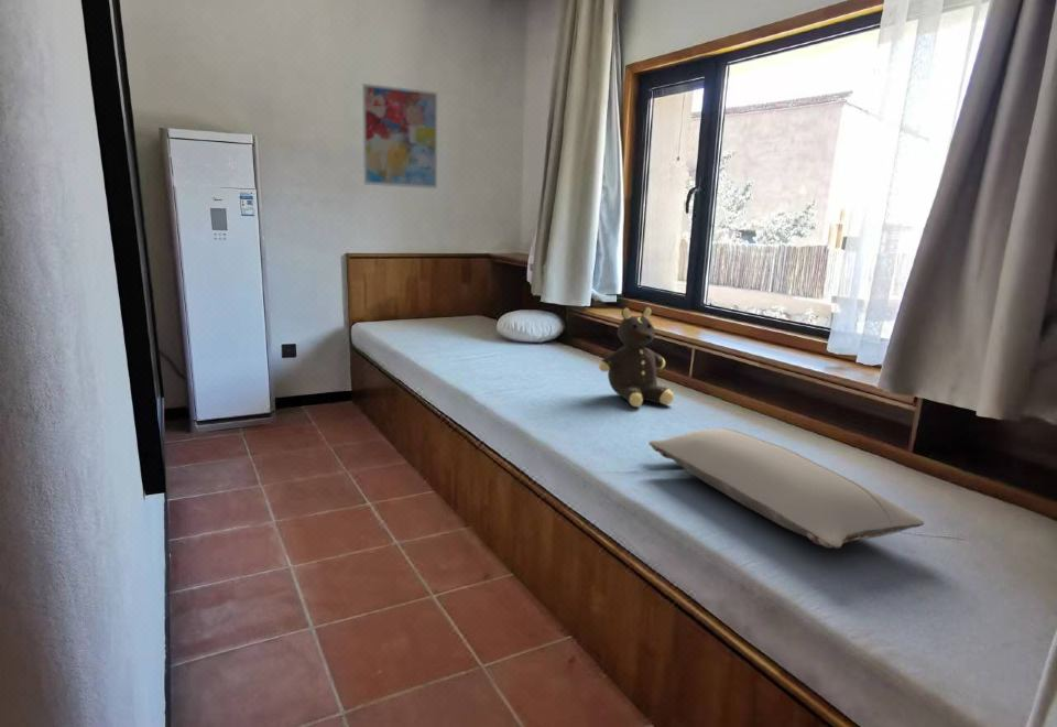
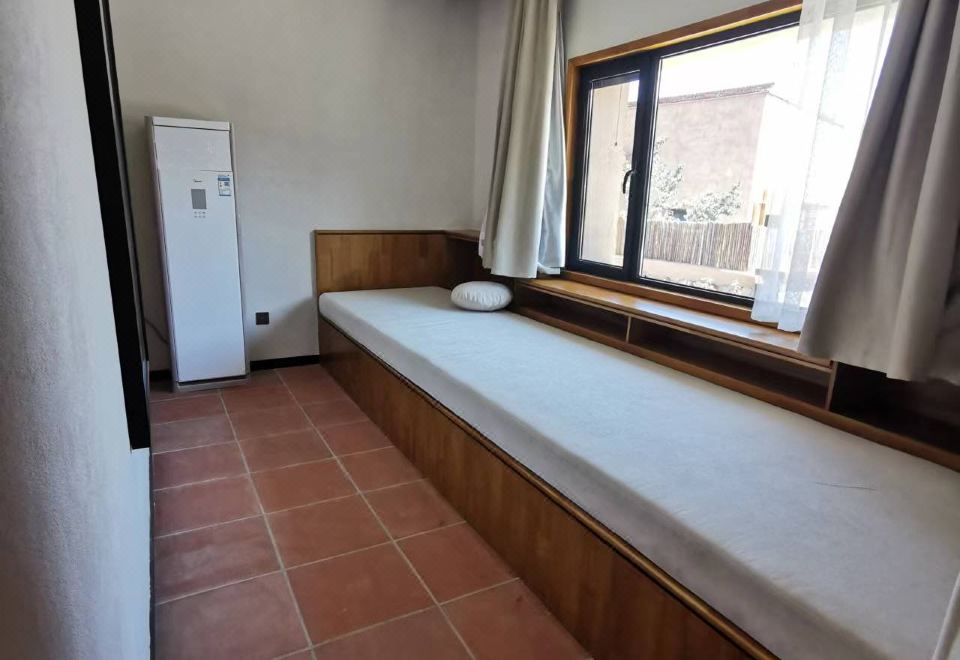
- pillow (767, 476)
- teddy bear (641, 355)
- wall art (401, 138)
